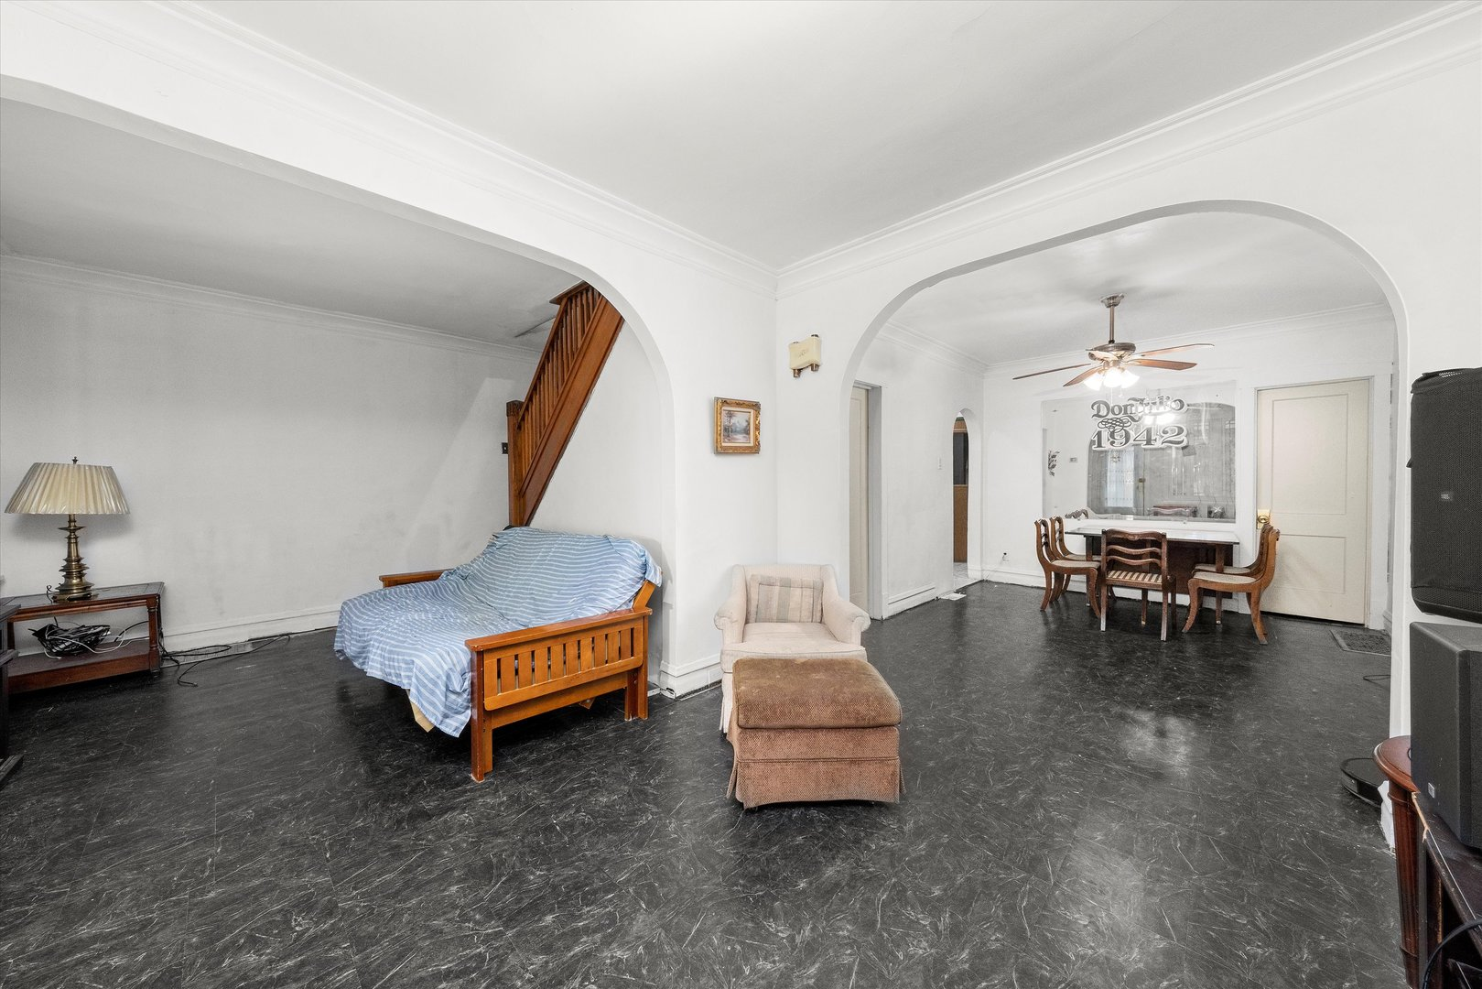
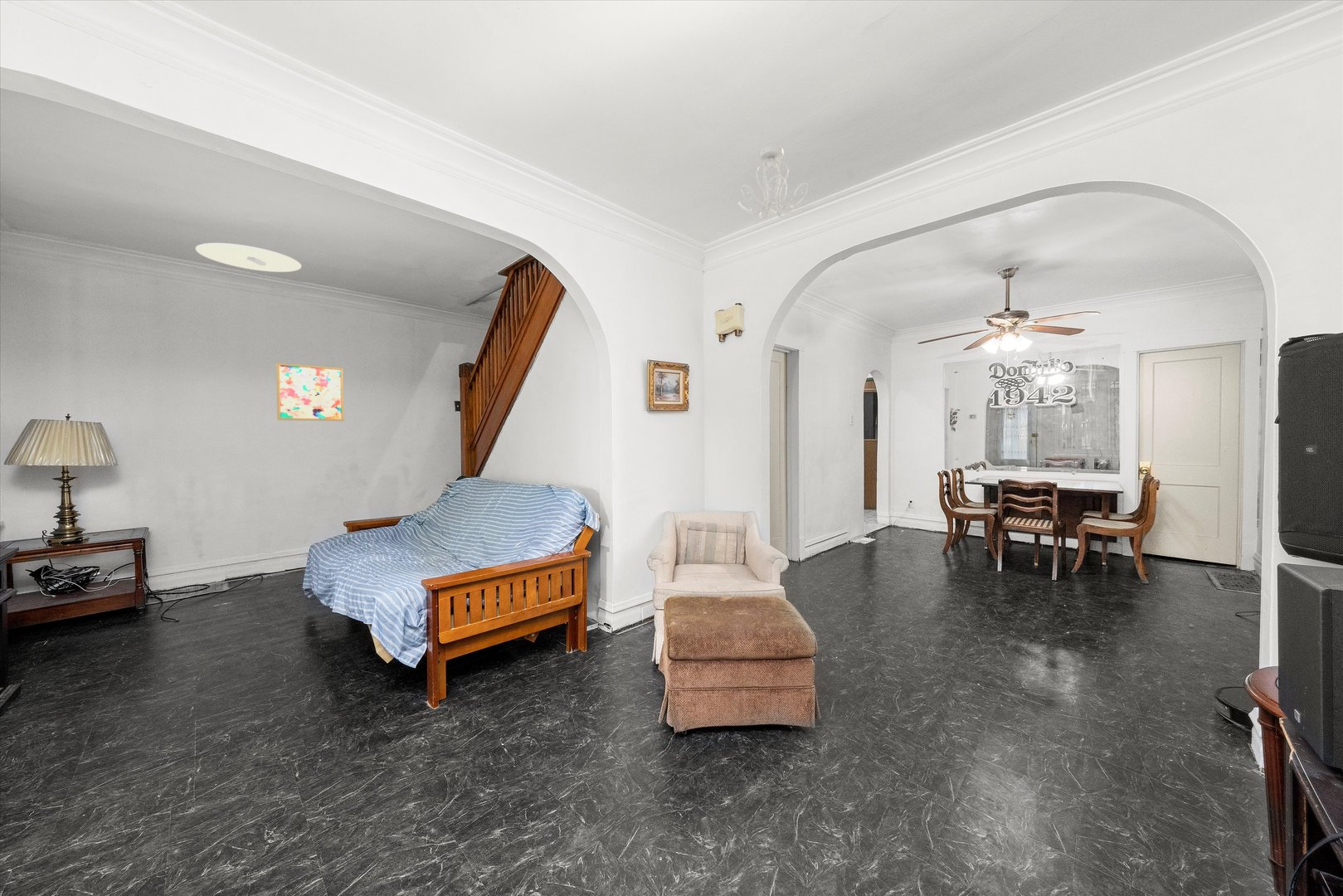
+ ceiling light fixture (772, 183)
+ ceiling light (251, 255)
+ wall art (311, 392)
